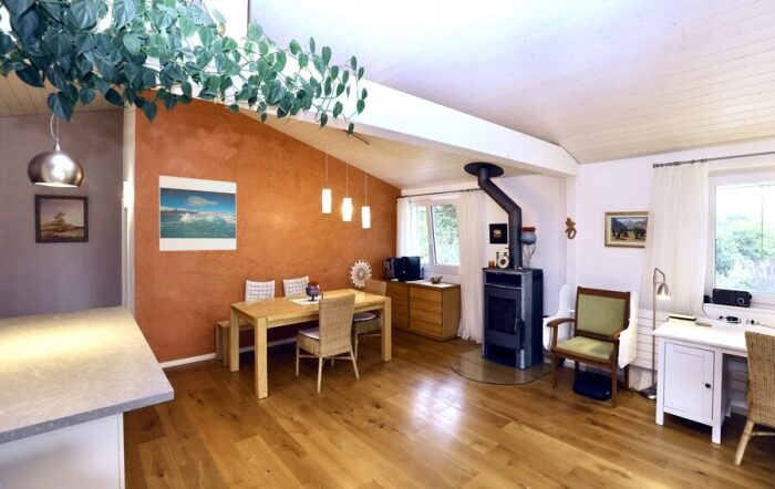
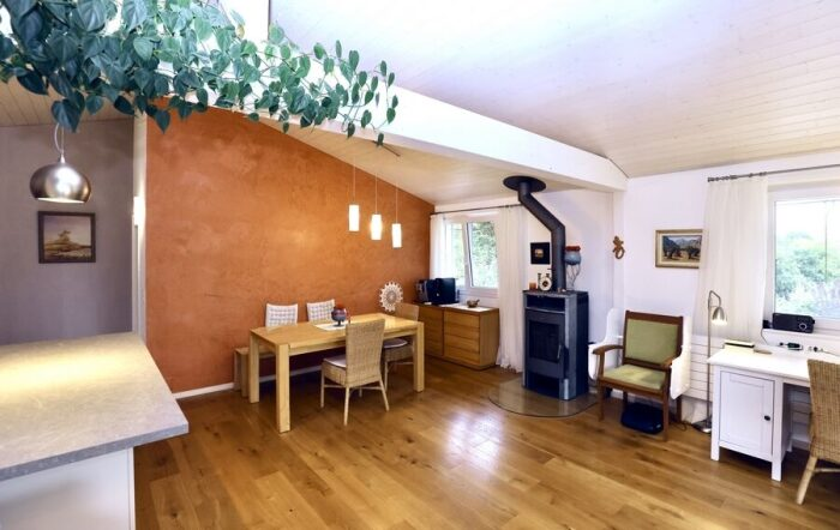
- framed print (199, 215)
